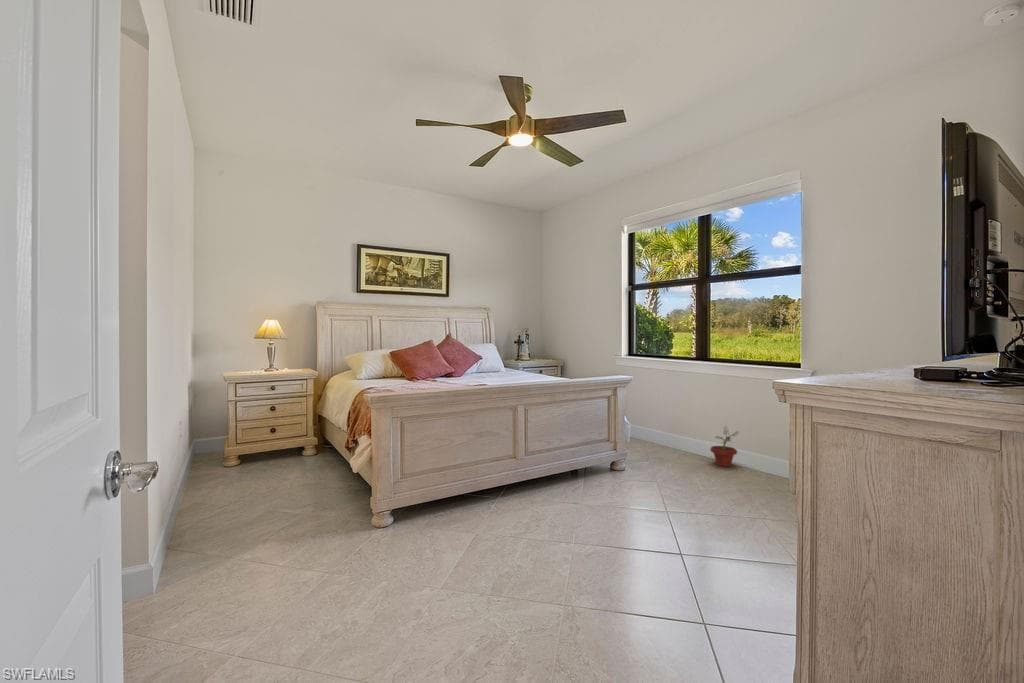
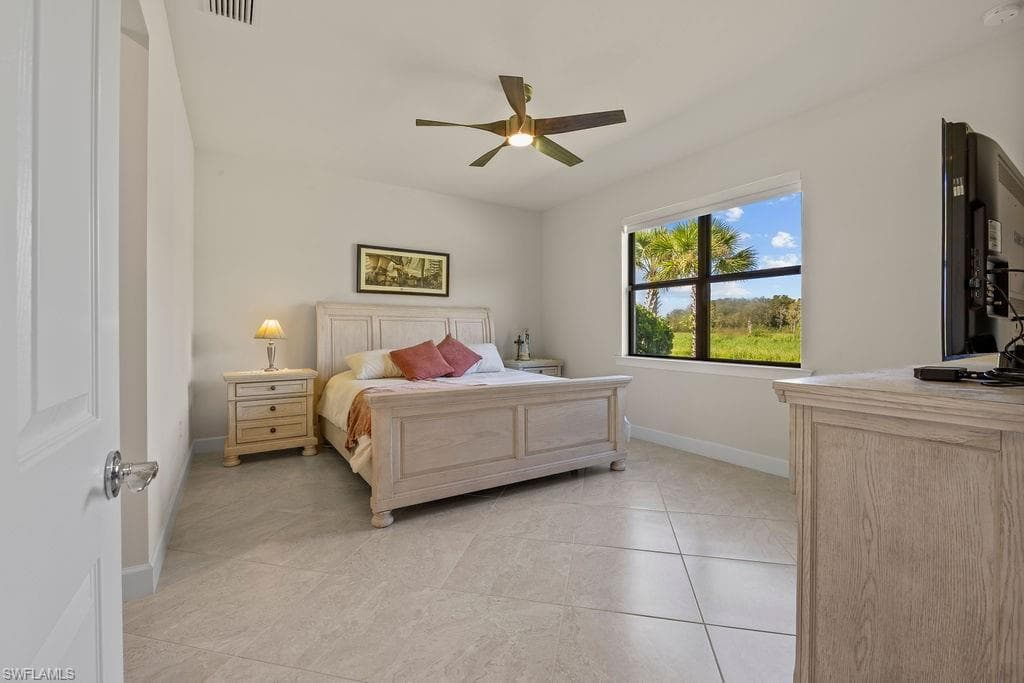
- potted plant (724, 445)
